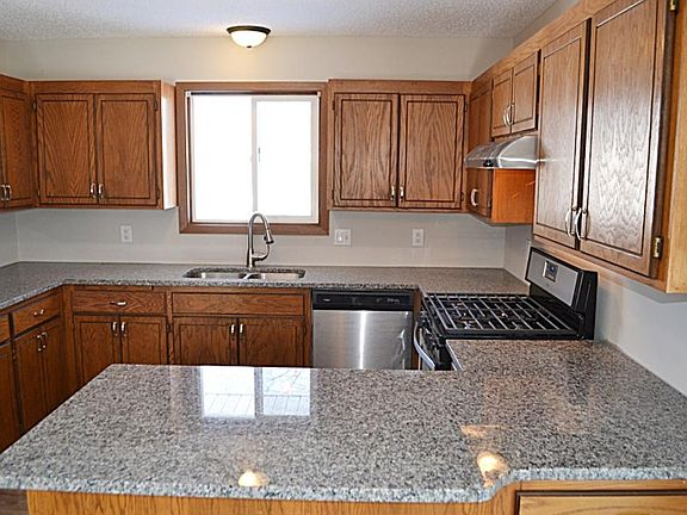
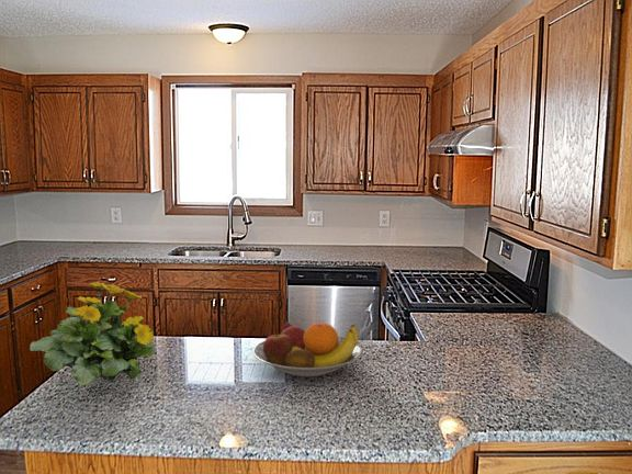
+ fruit bowl (307, 345)
+ flowering plant (97, 335)
